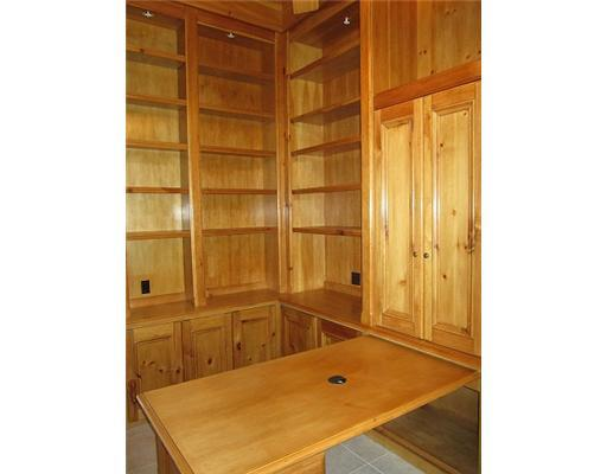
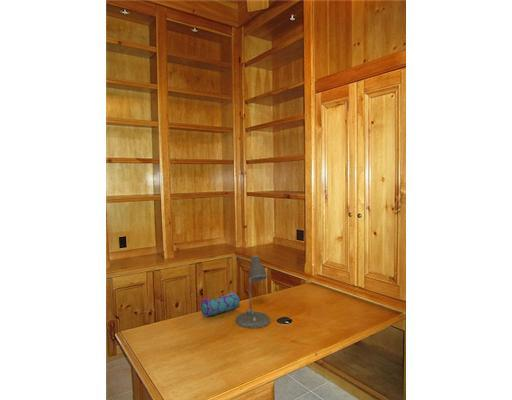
+ desk lamp (250, 288)
+ pencil case (220, 303)
